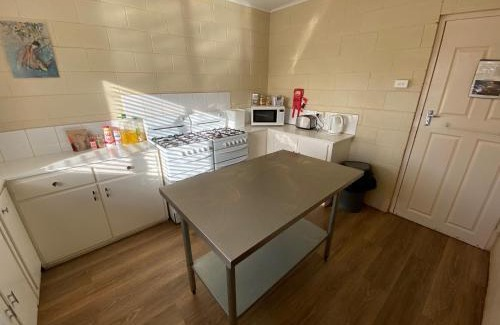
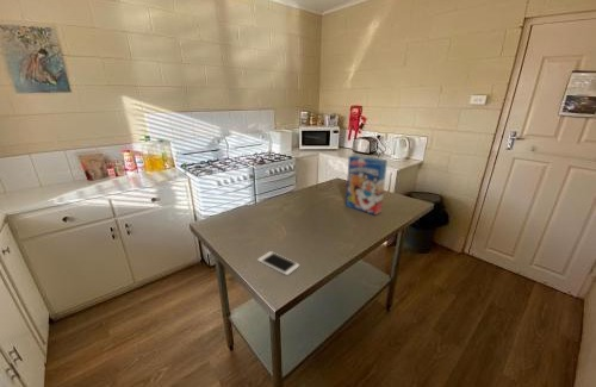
+ cell phone (278, 262)
+ cereal box (365, 183)
